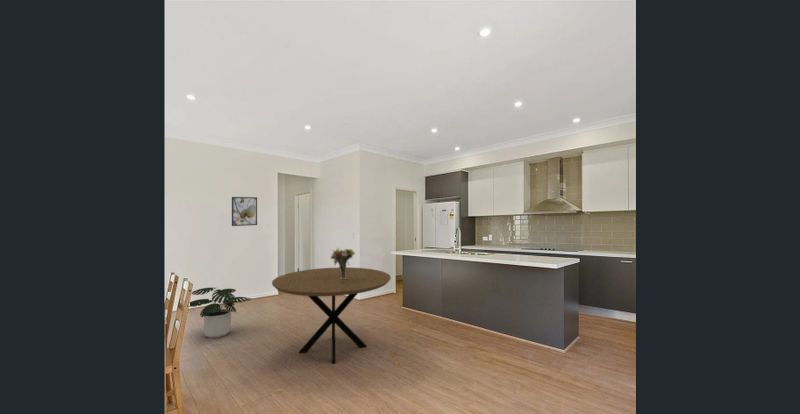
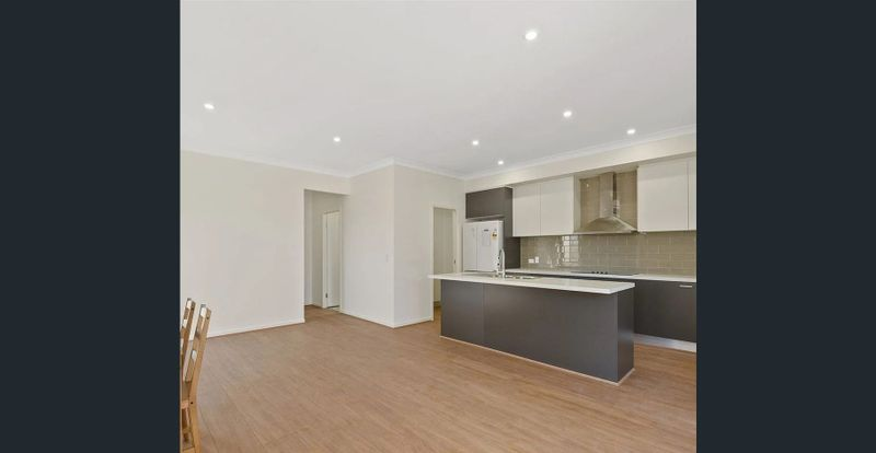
- dining table (333, 313)
- bouquet (341, 263)
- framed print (244, 211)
- potted plant (219, 311)
